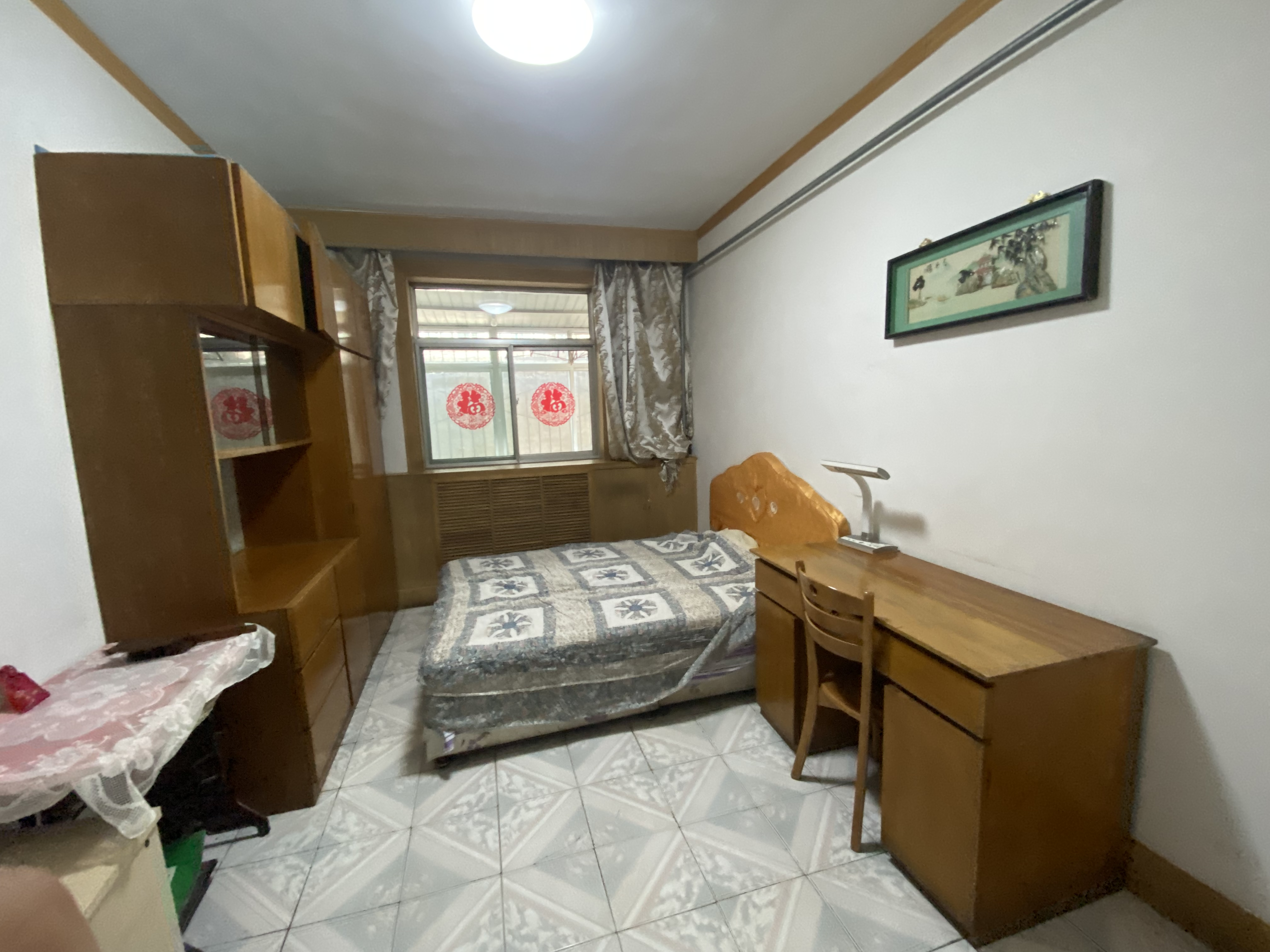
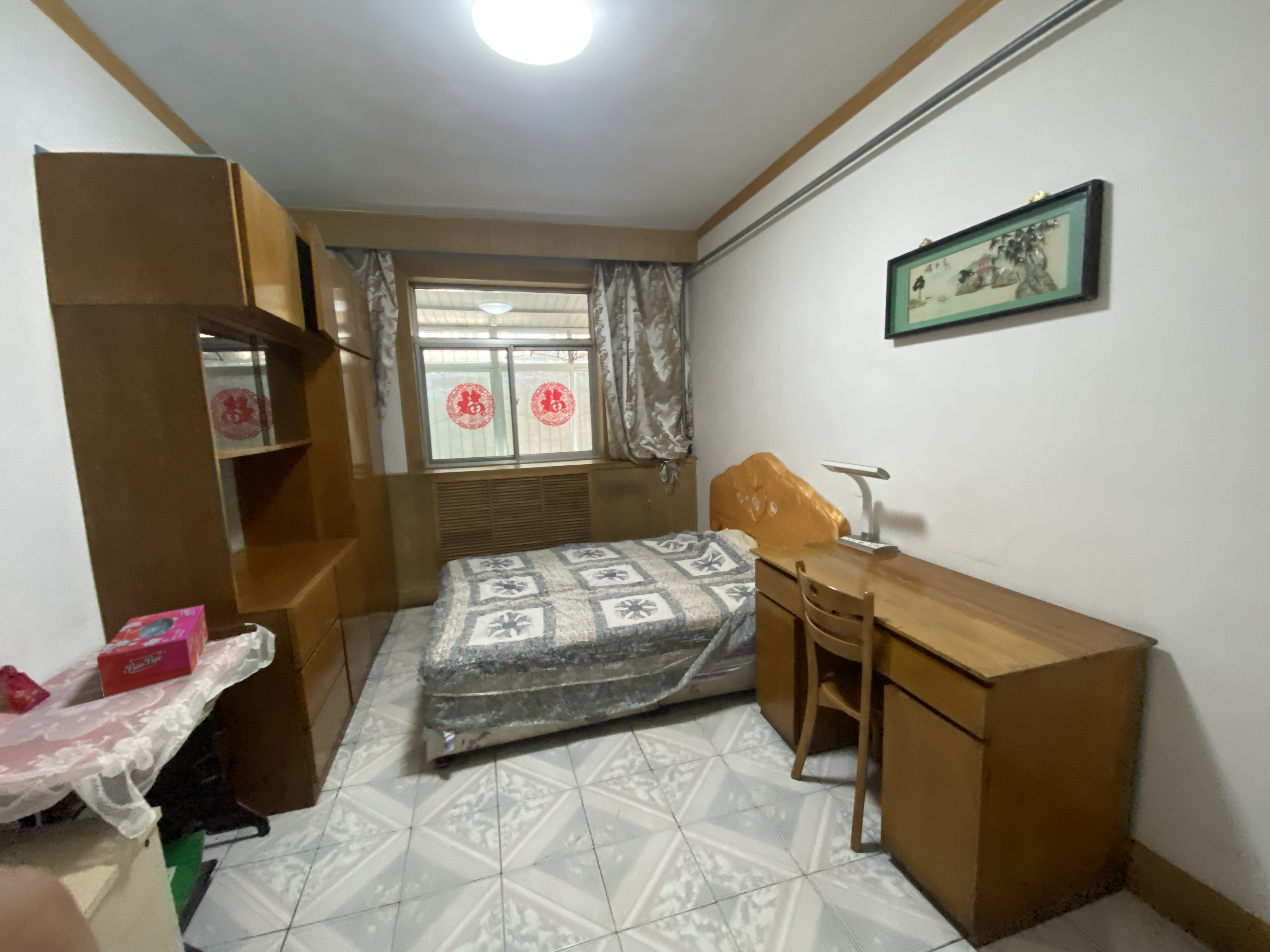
+ tissue box (160, 646)
